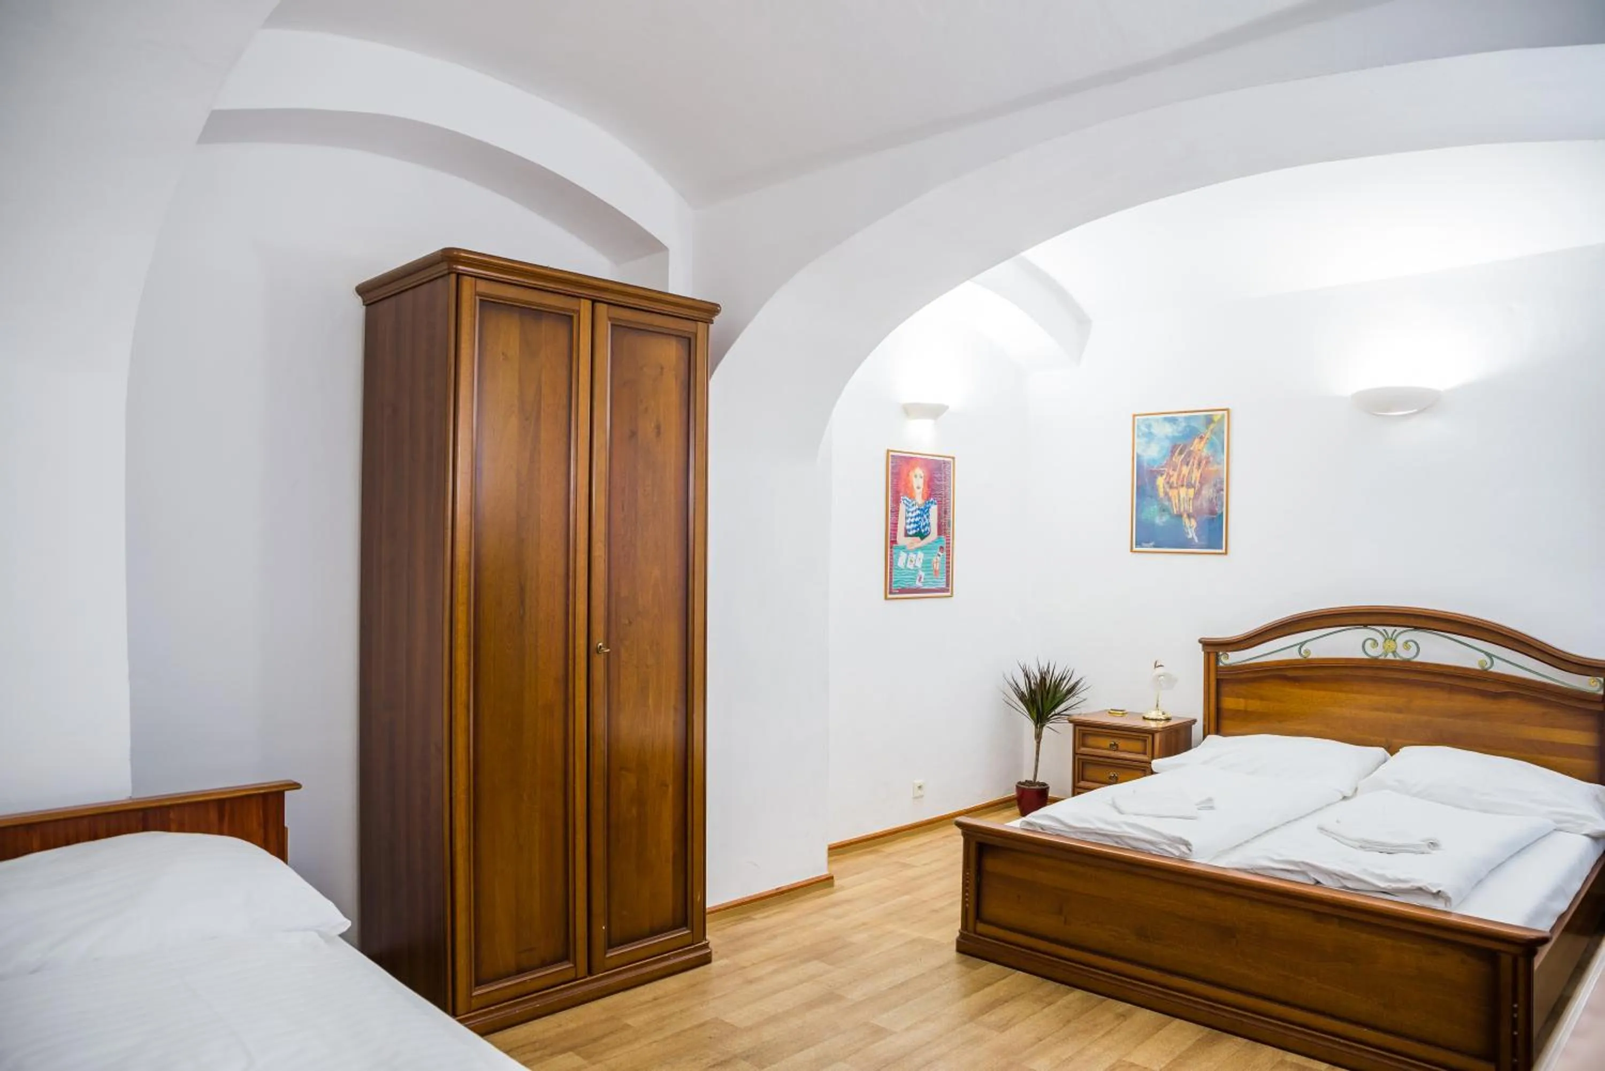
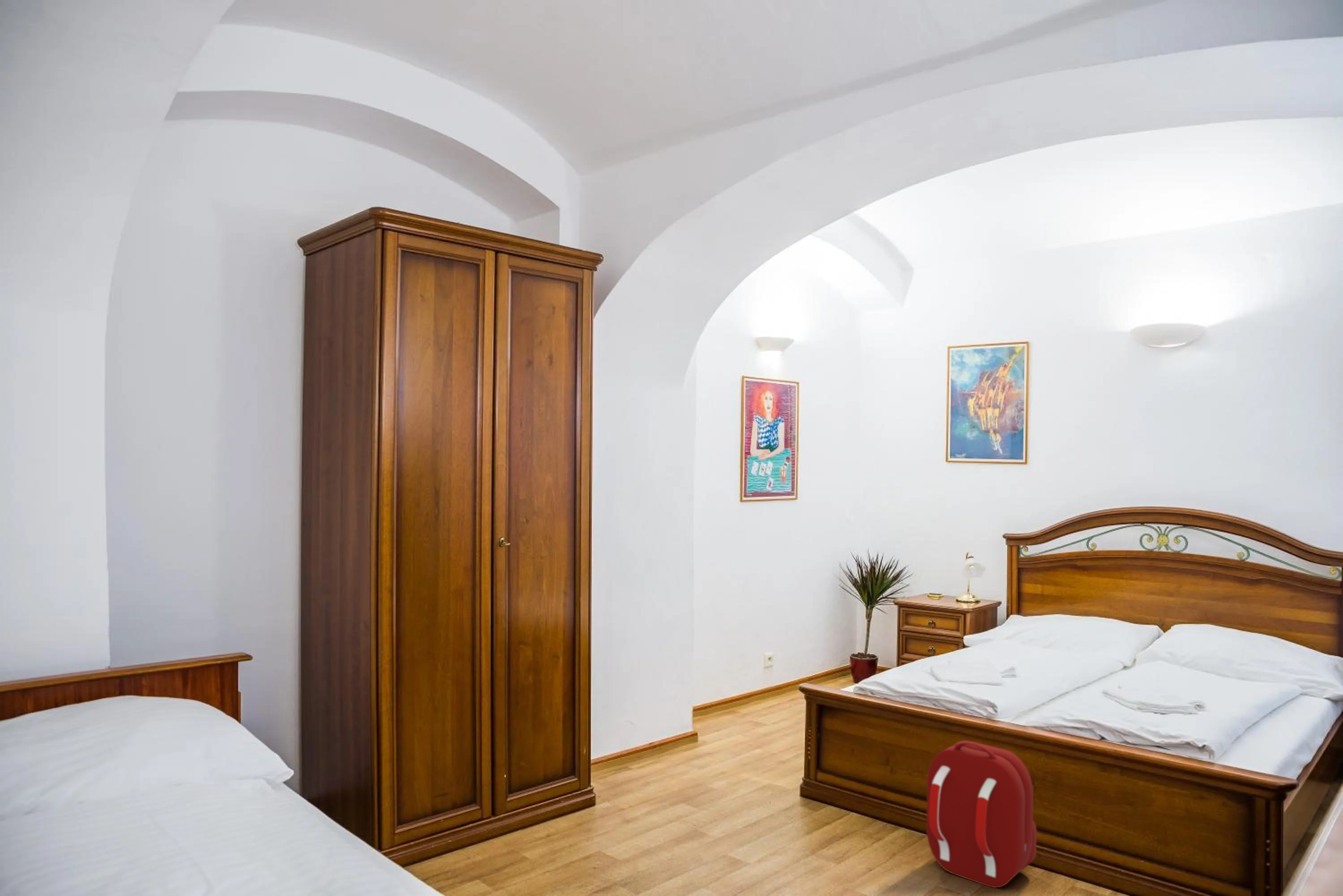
+ backpack (975, 807)
